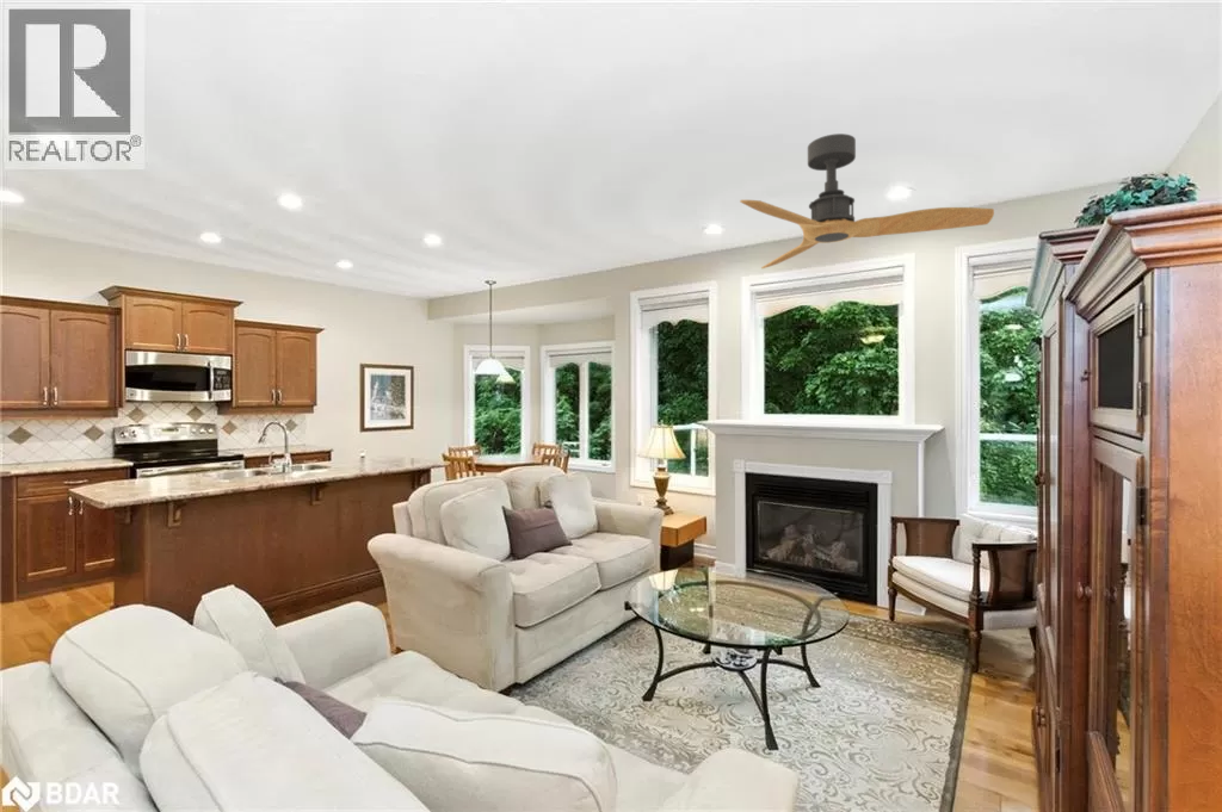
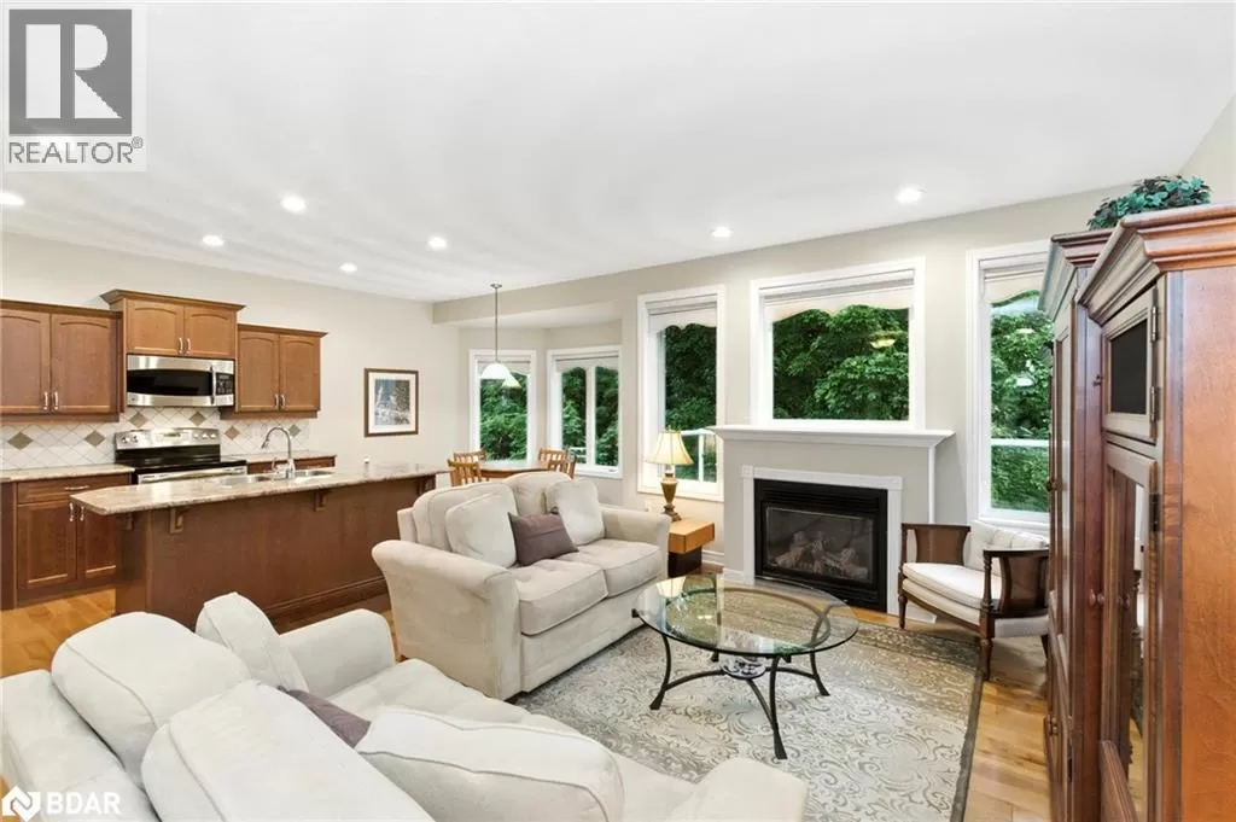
- ceiling fan (853, 198)
